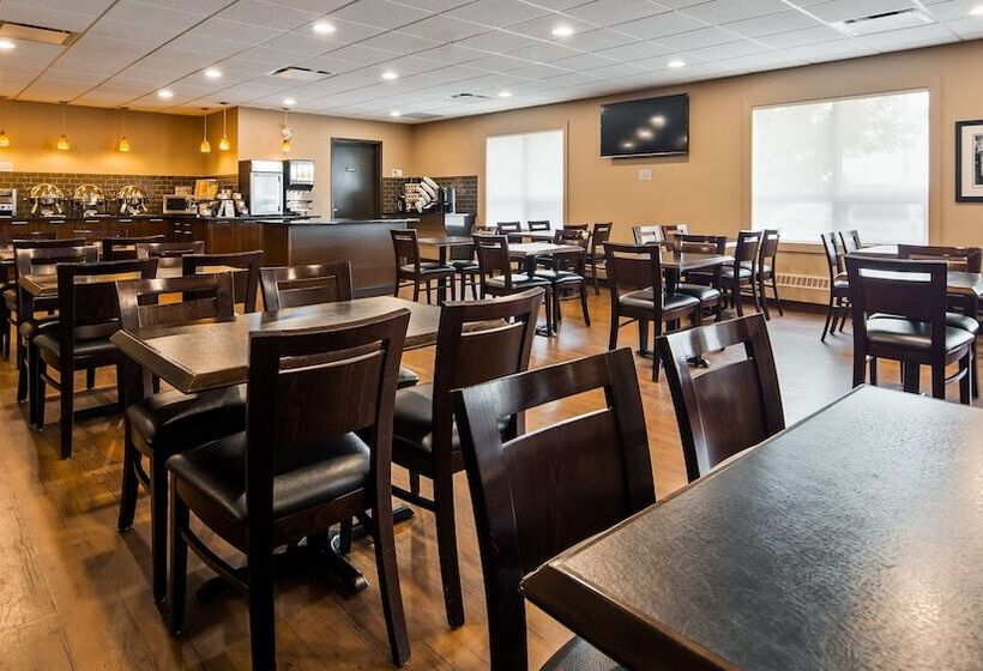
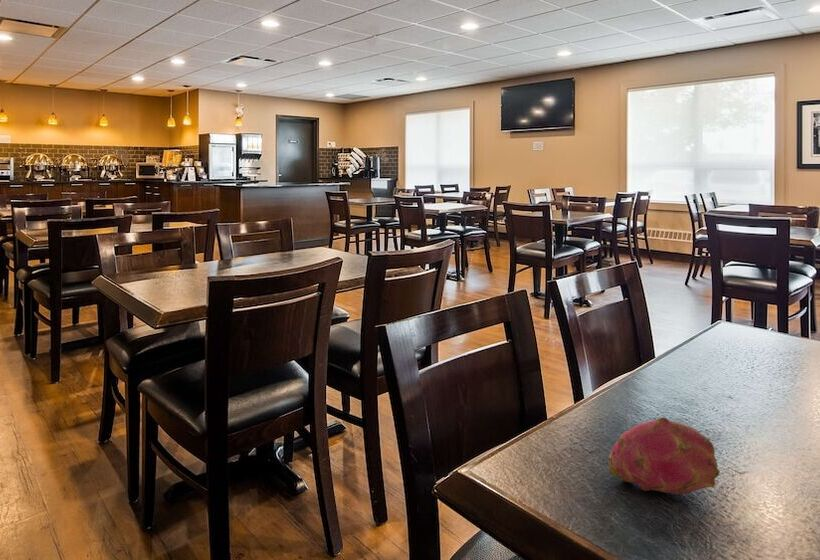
+ fruit (662, 453)
